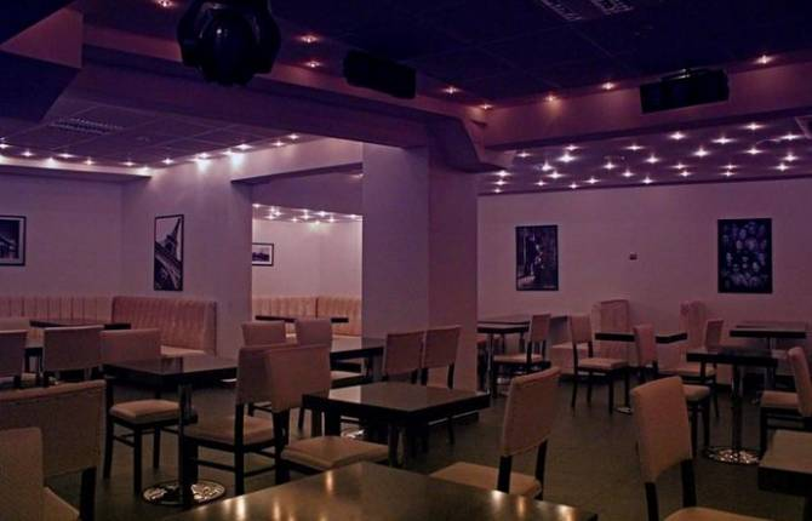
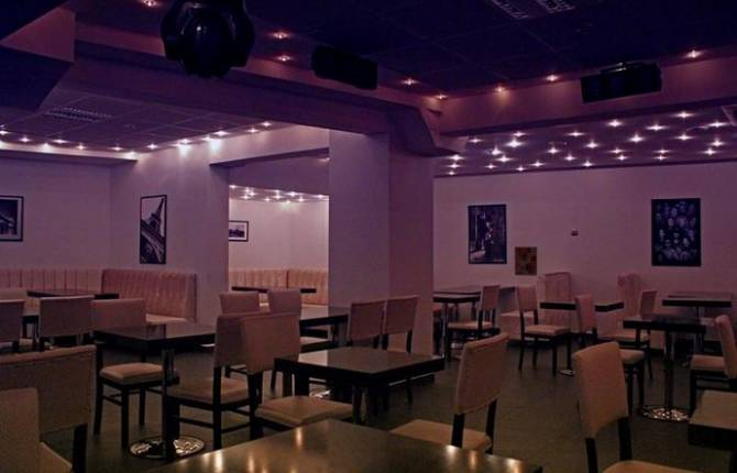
+ wall art (525, 261)
